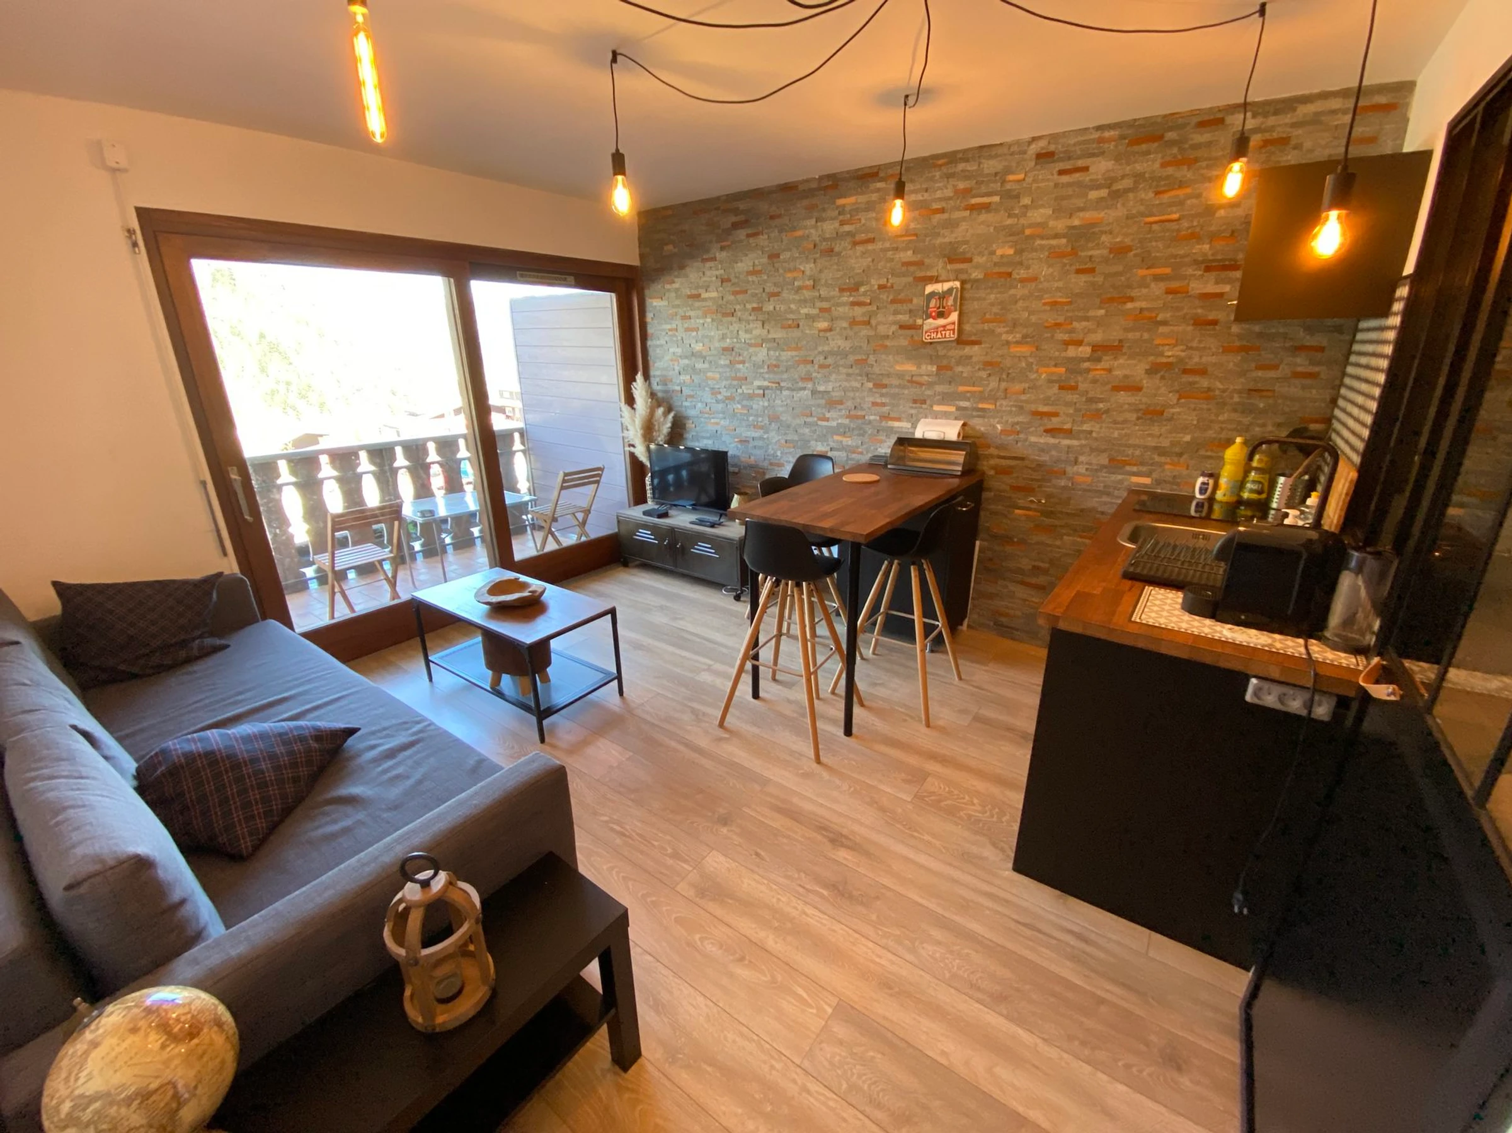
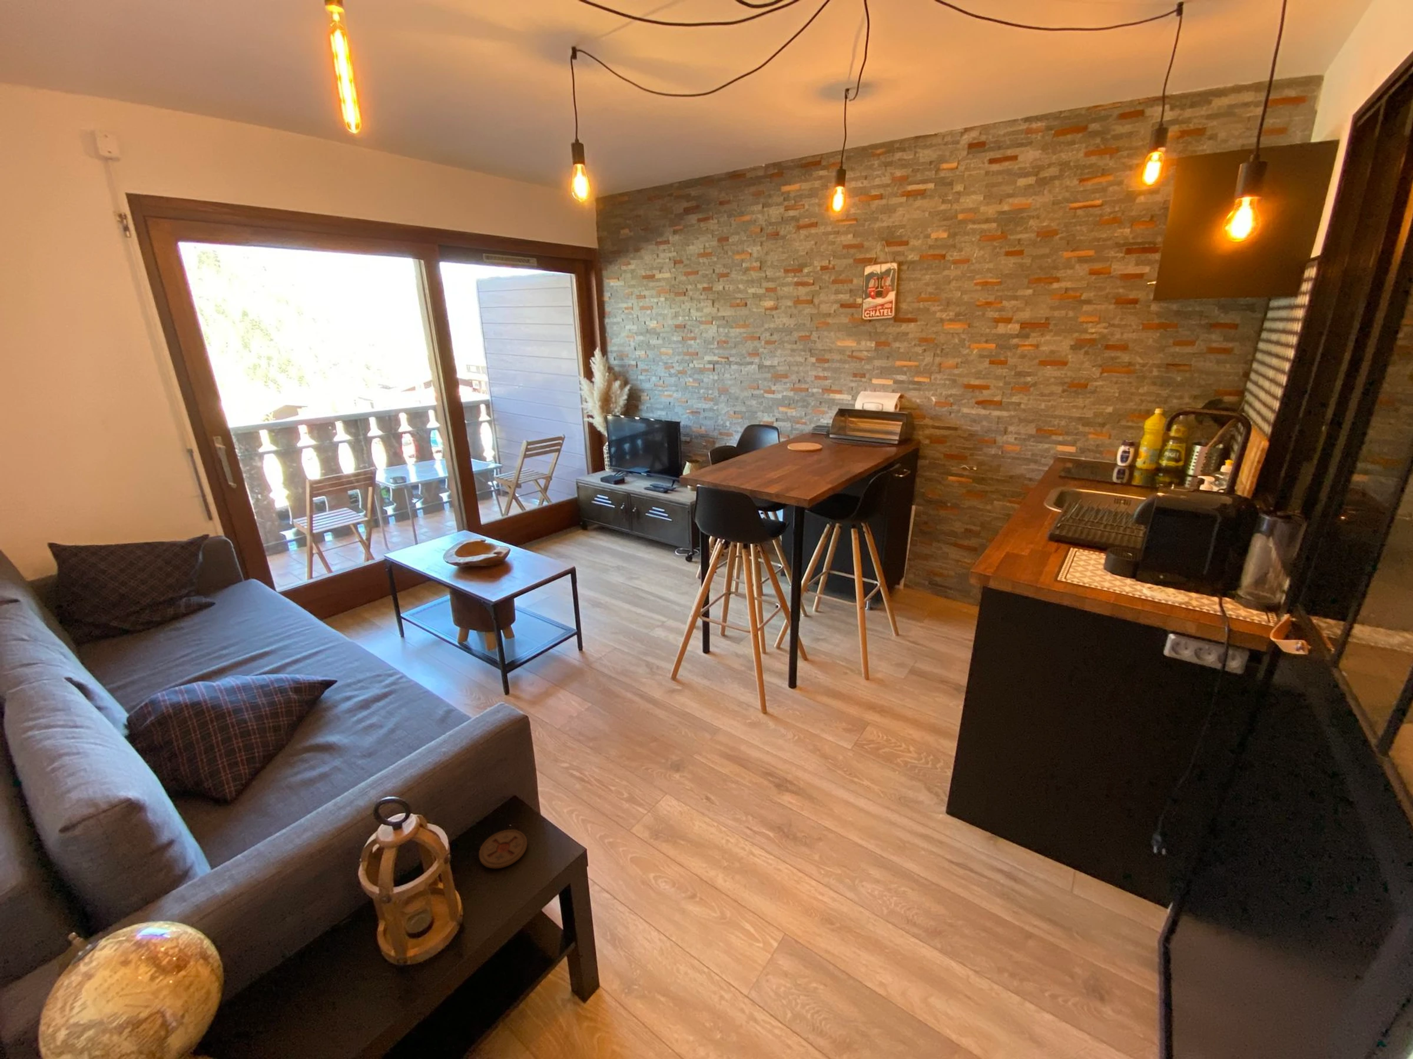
+ coaster (503, 849)
